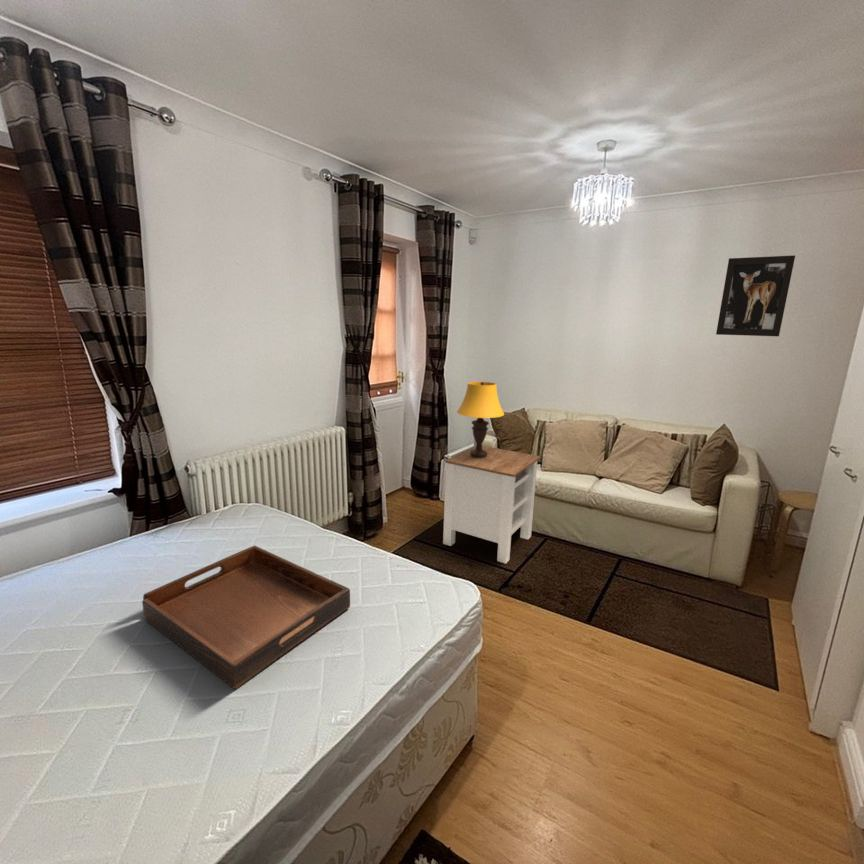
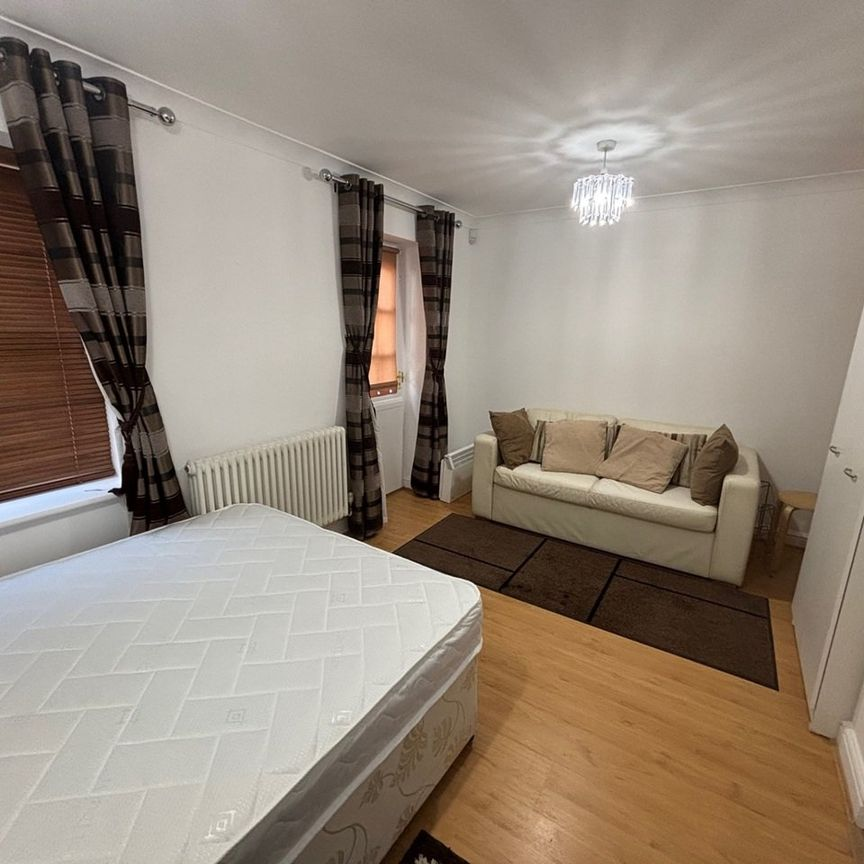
- table lamp (480, 419)
- wall art (753, 297)
- serving tray (246, 602)
- side table (491, 500)
